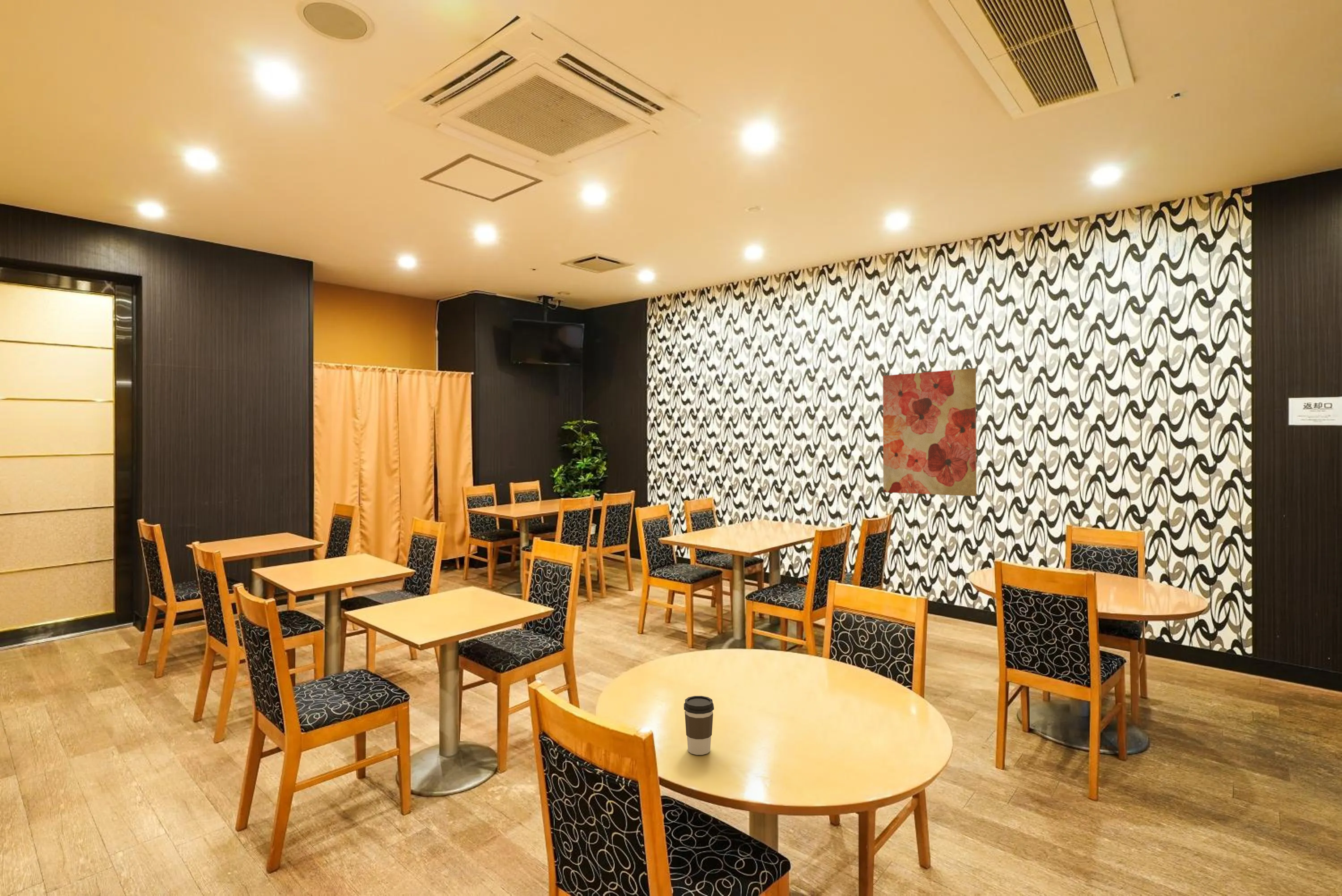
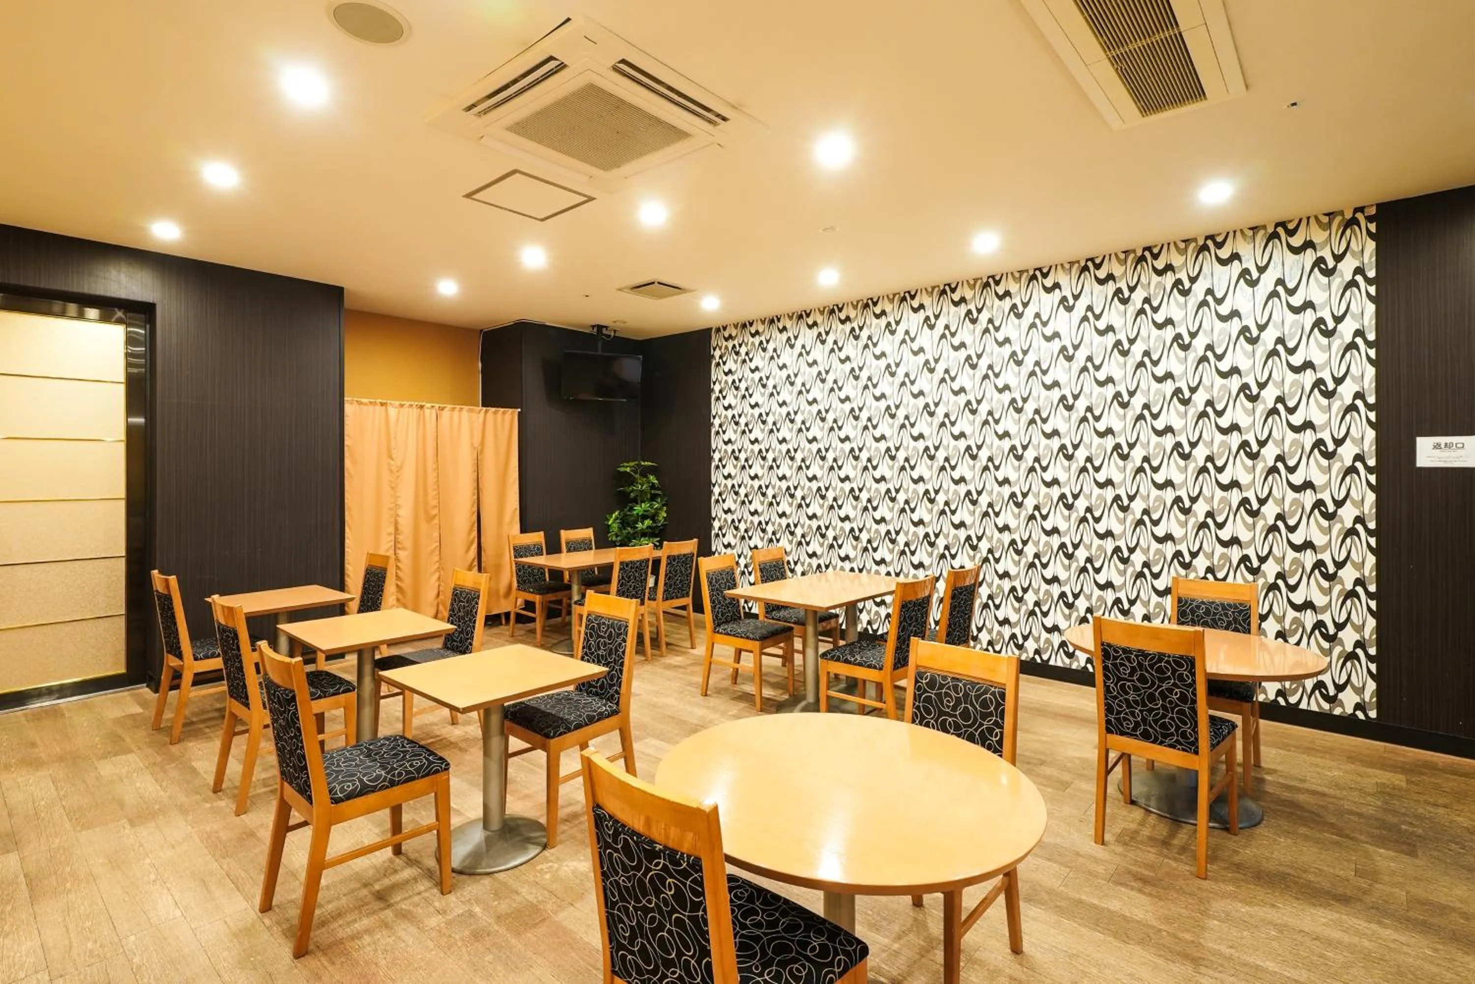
- wall art (927, 433)
- coffee cup (699, 725)
